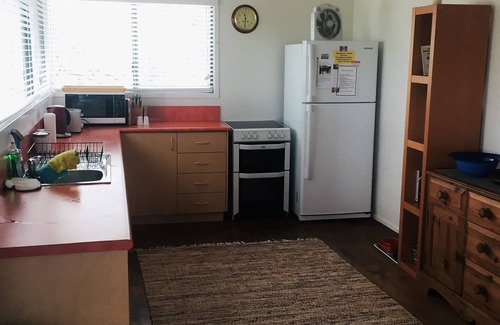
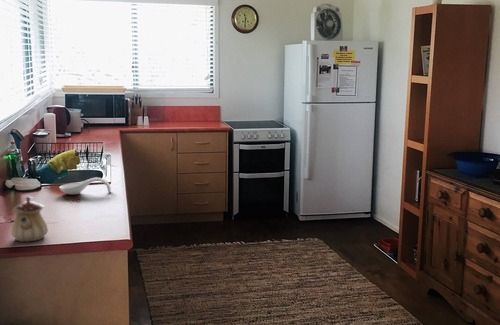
+ teapot (29, 216)
+ spoon rest (85, 185)
